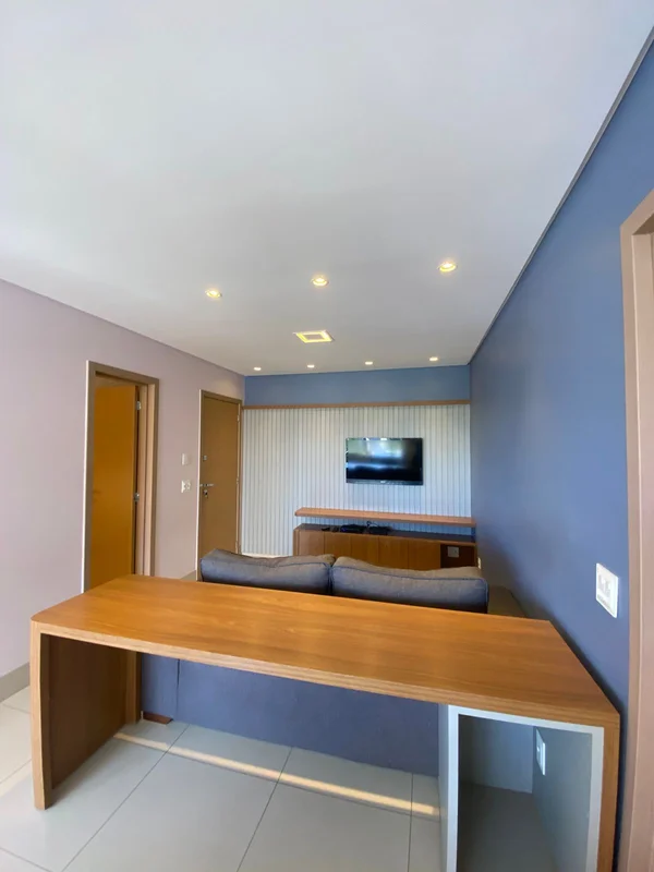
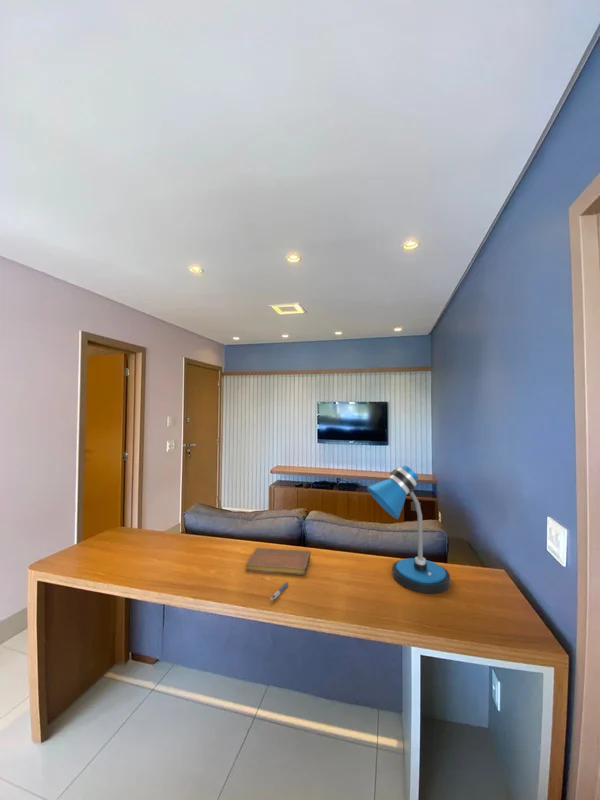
+ notebook (279, 560)
+ pen (280, 590)
+ desk lamp (418, 522)
